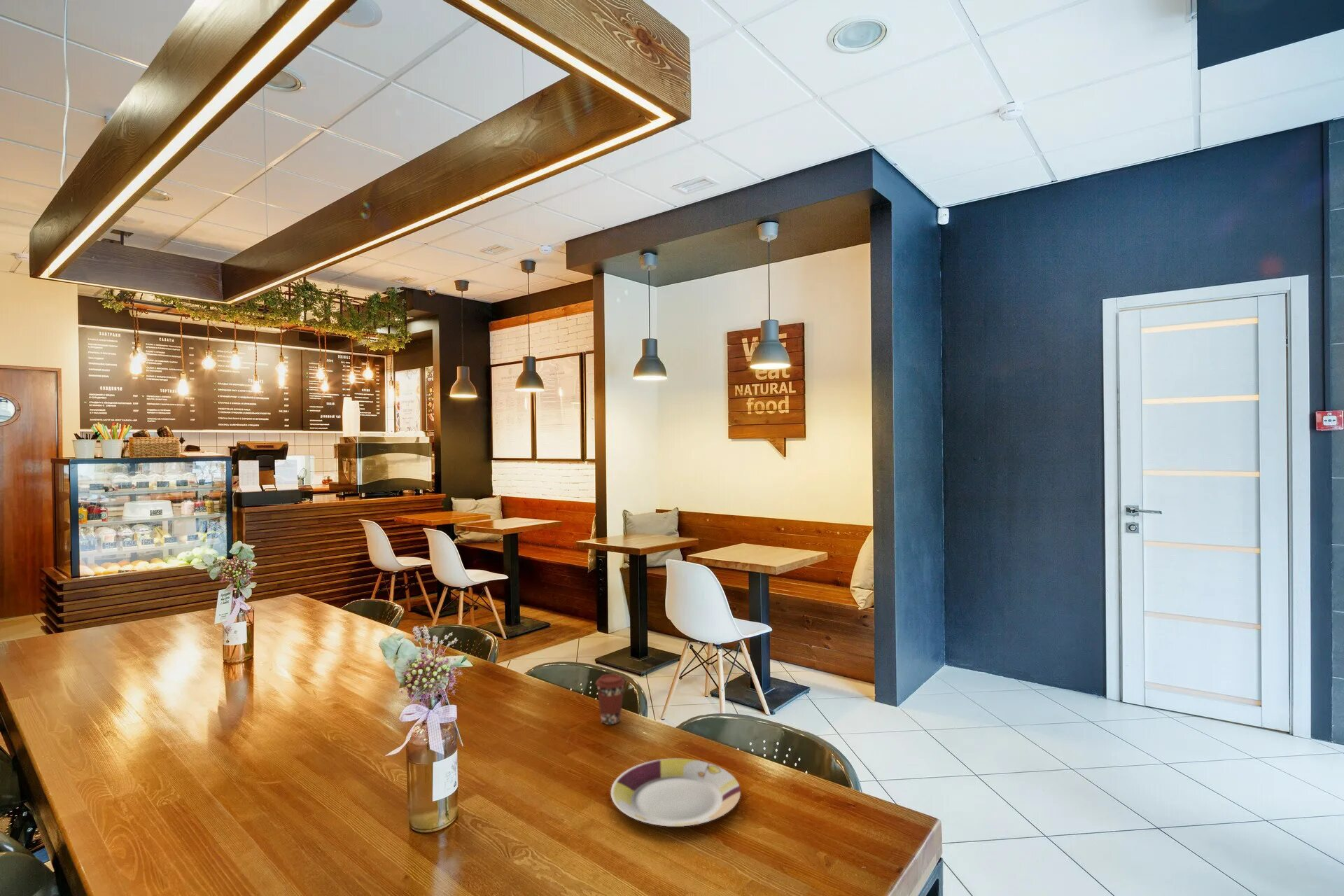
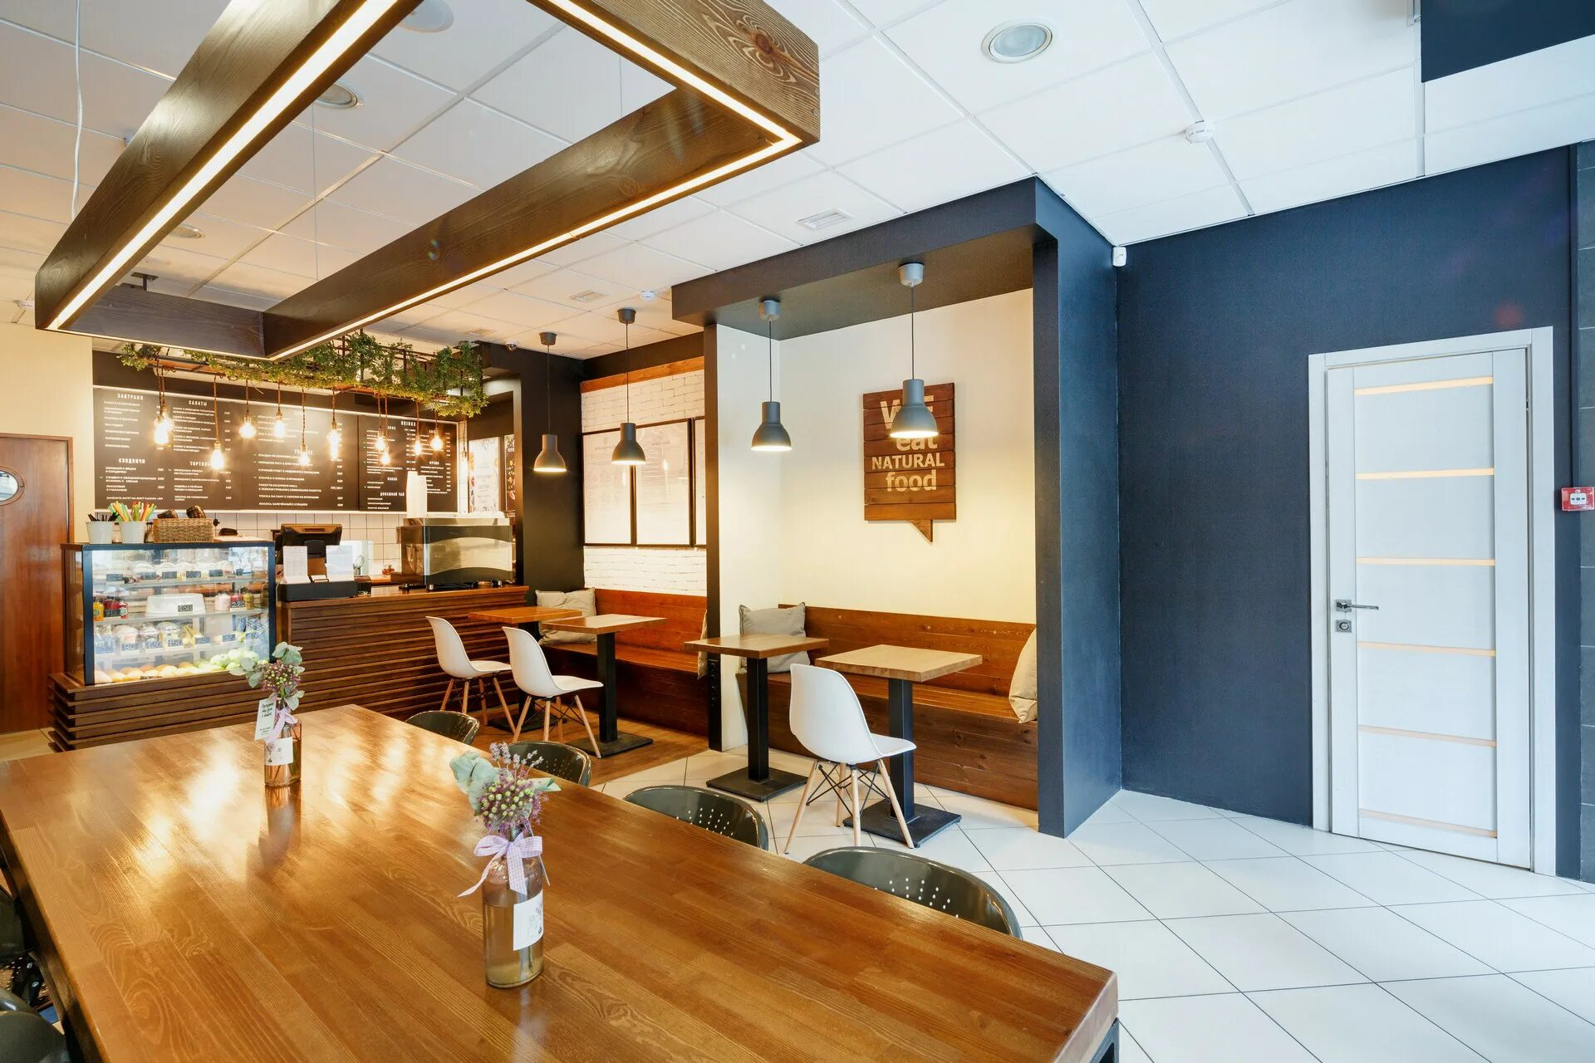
- plate (676, 794)
- coffee cup (610, 699)
